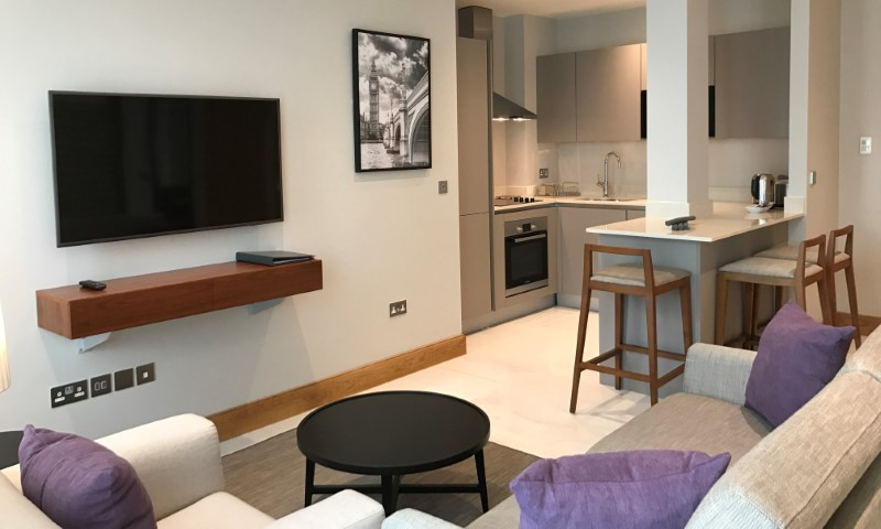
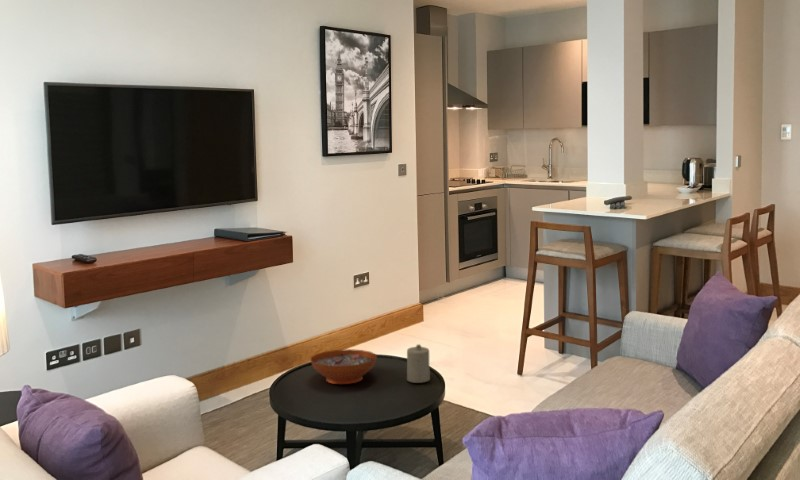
+ decorative bowl (344, 367)
+ candle (418, 361)
